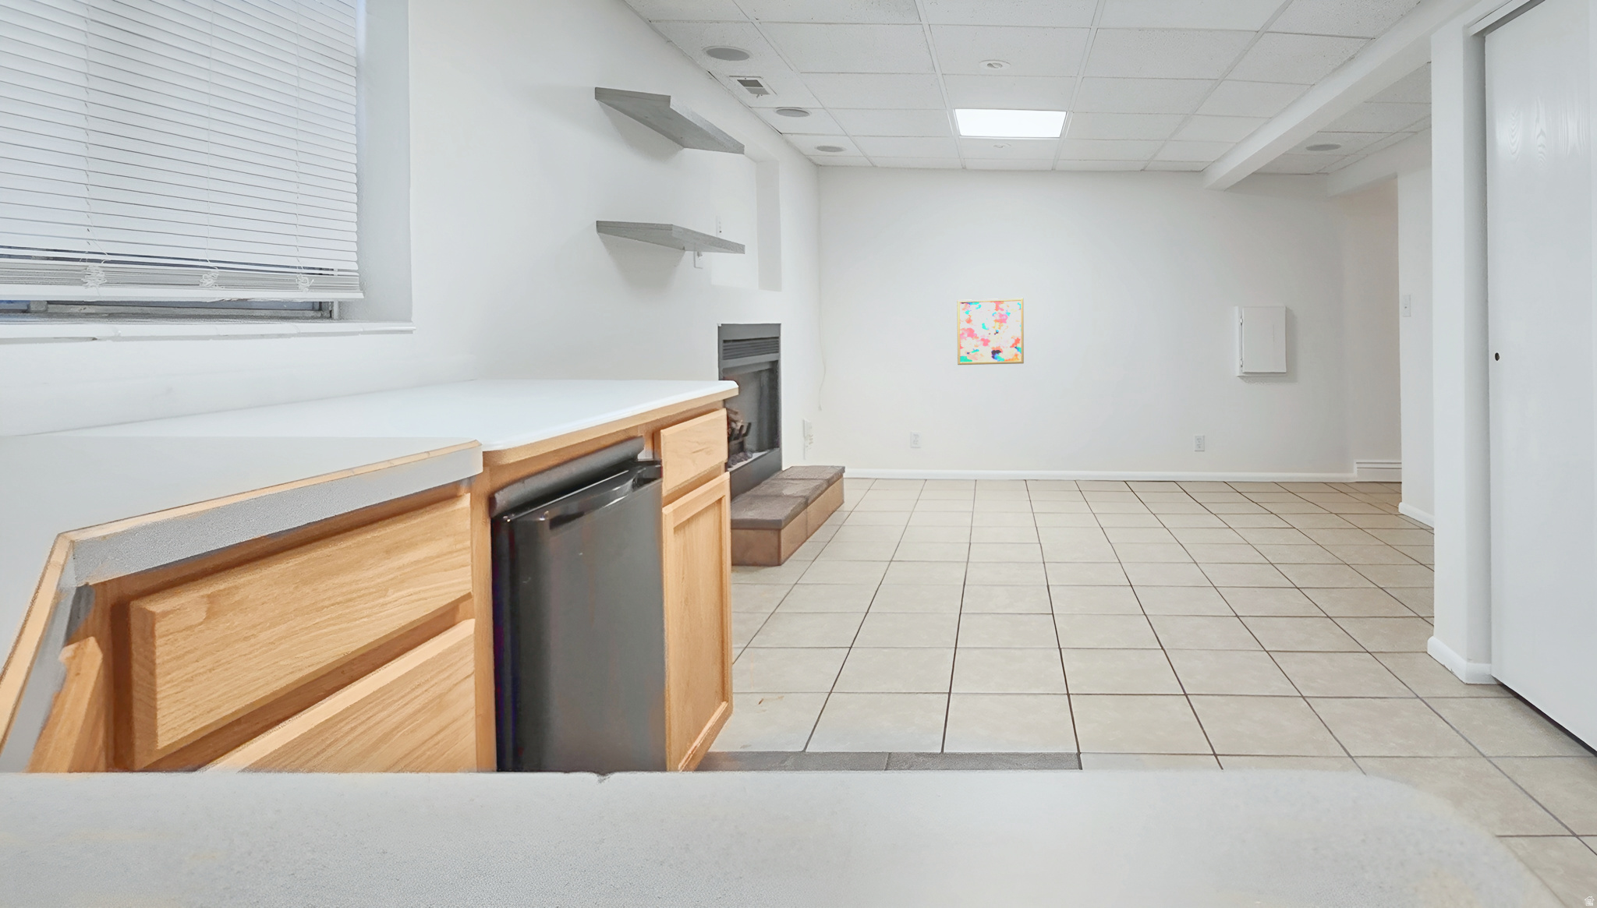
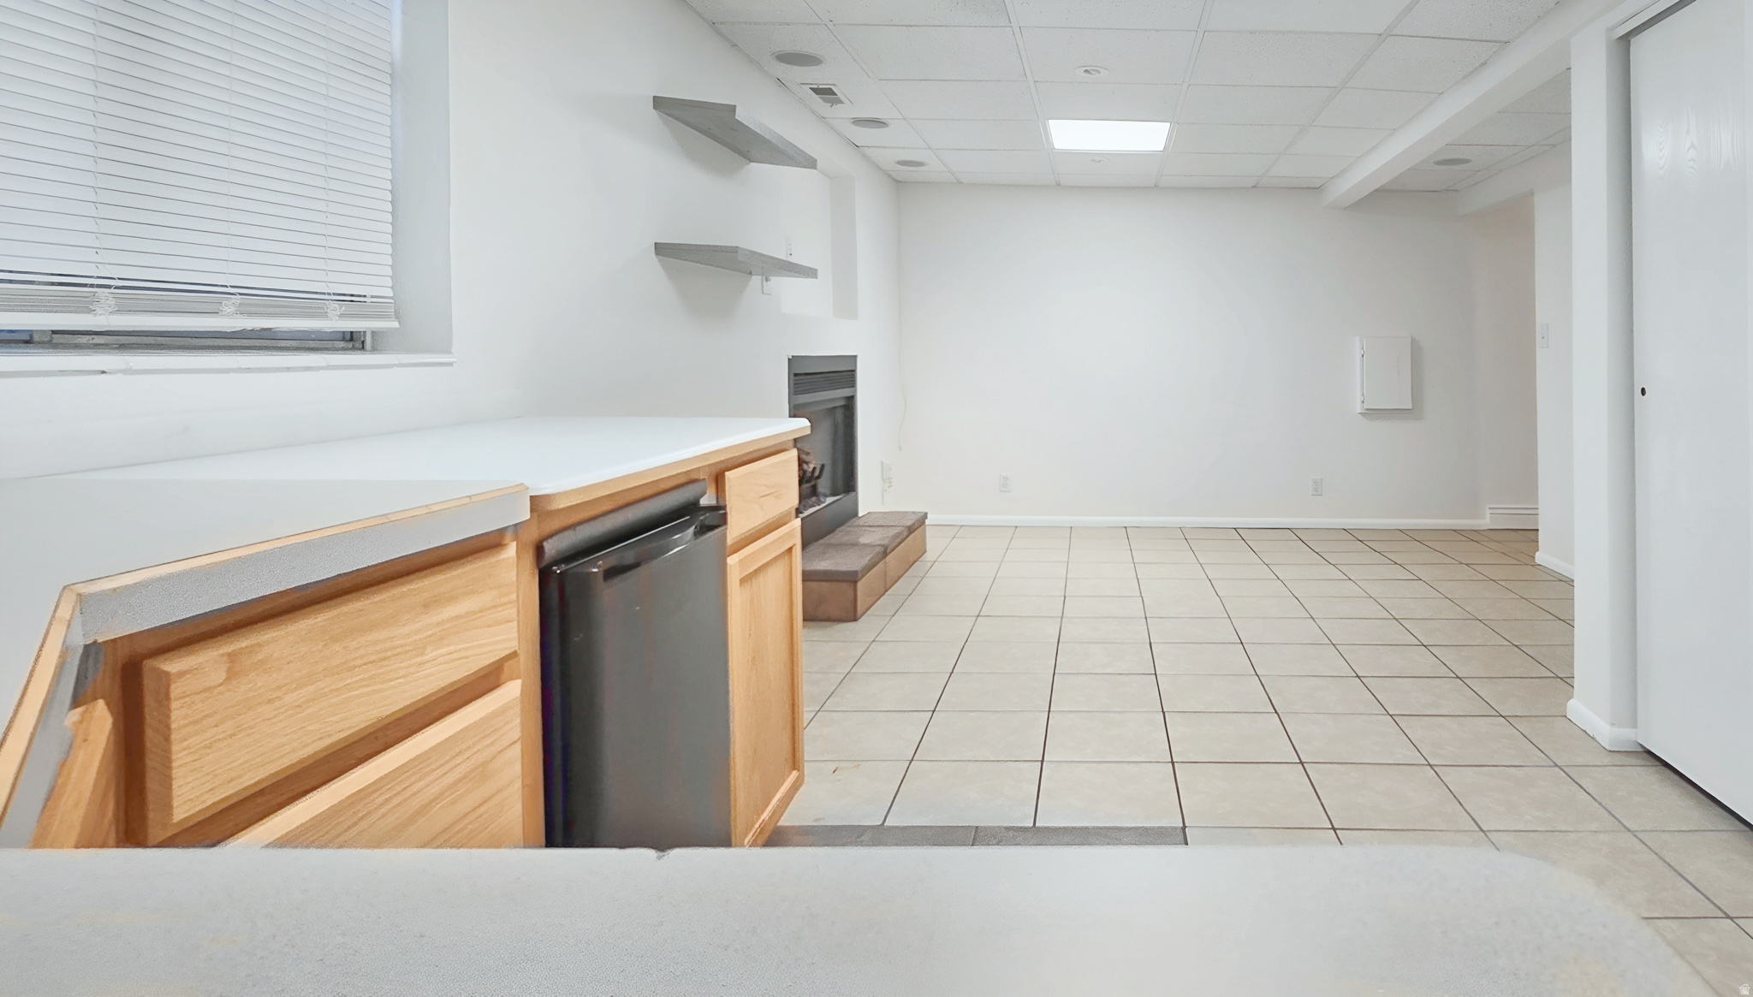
- wall art (989, 331)
